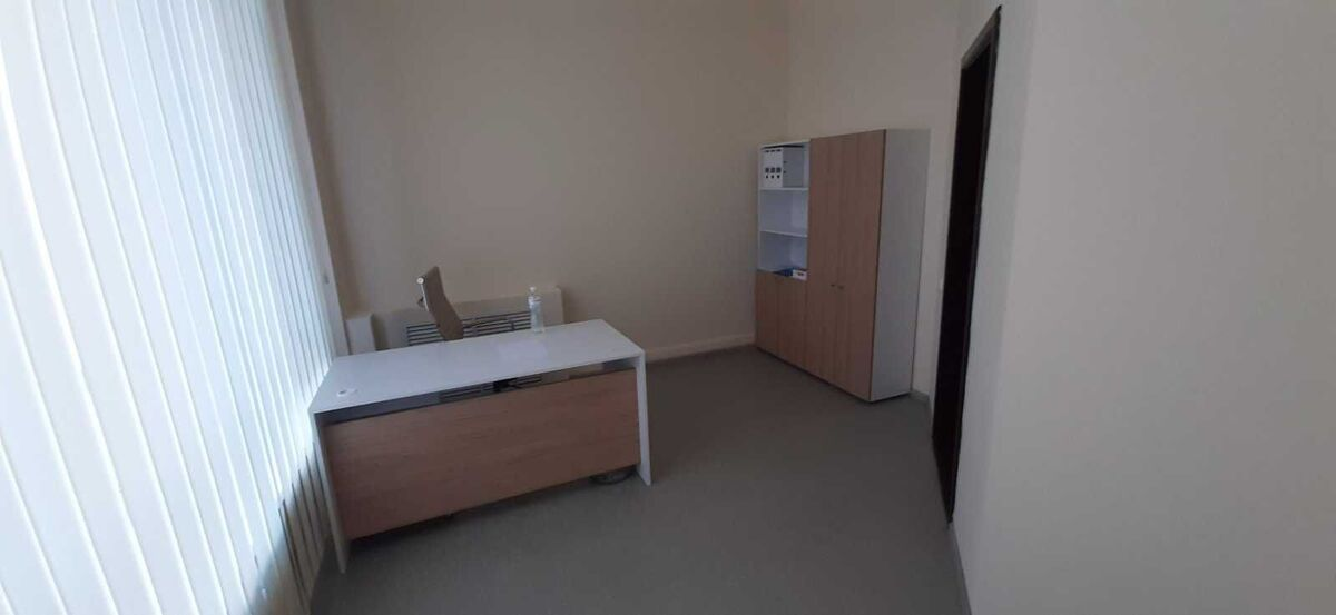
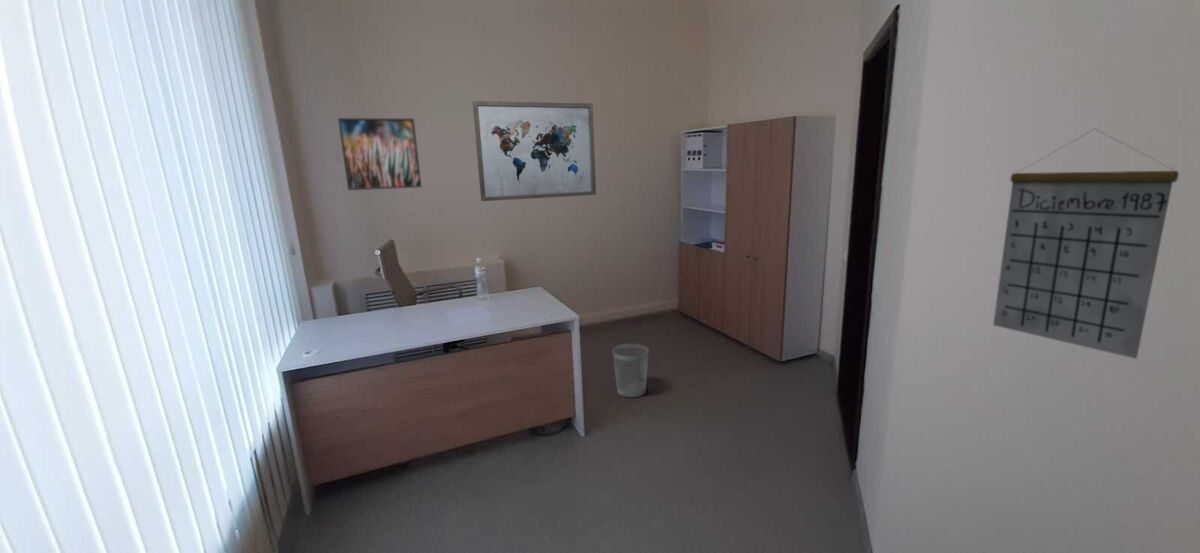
+ wastebasket (630, 370)
+ wall art (538, 151)
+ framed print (381, 154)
+ calendar (1074, 239)
